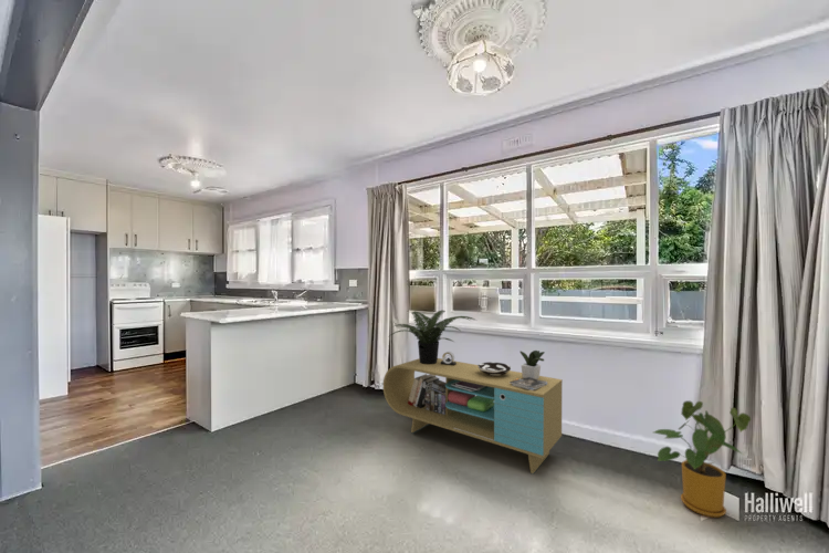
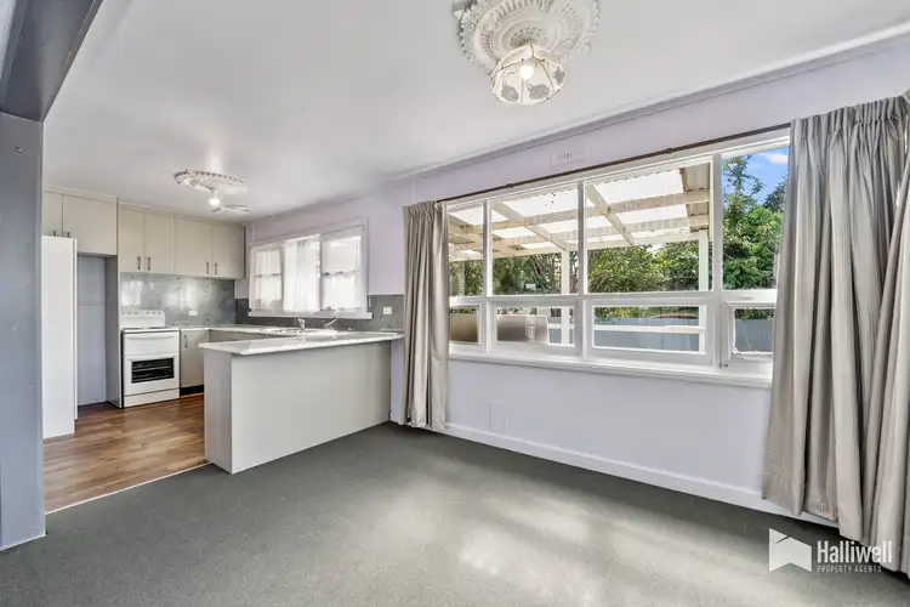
- house plant (700, 457)
- media console (463, 374)
